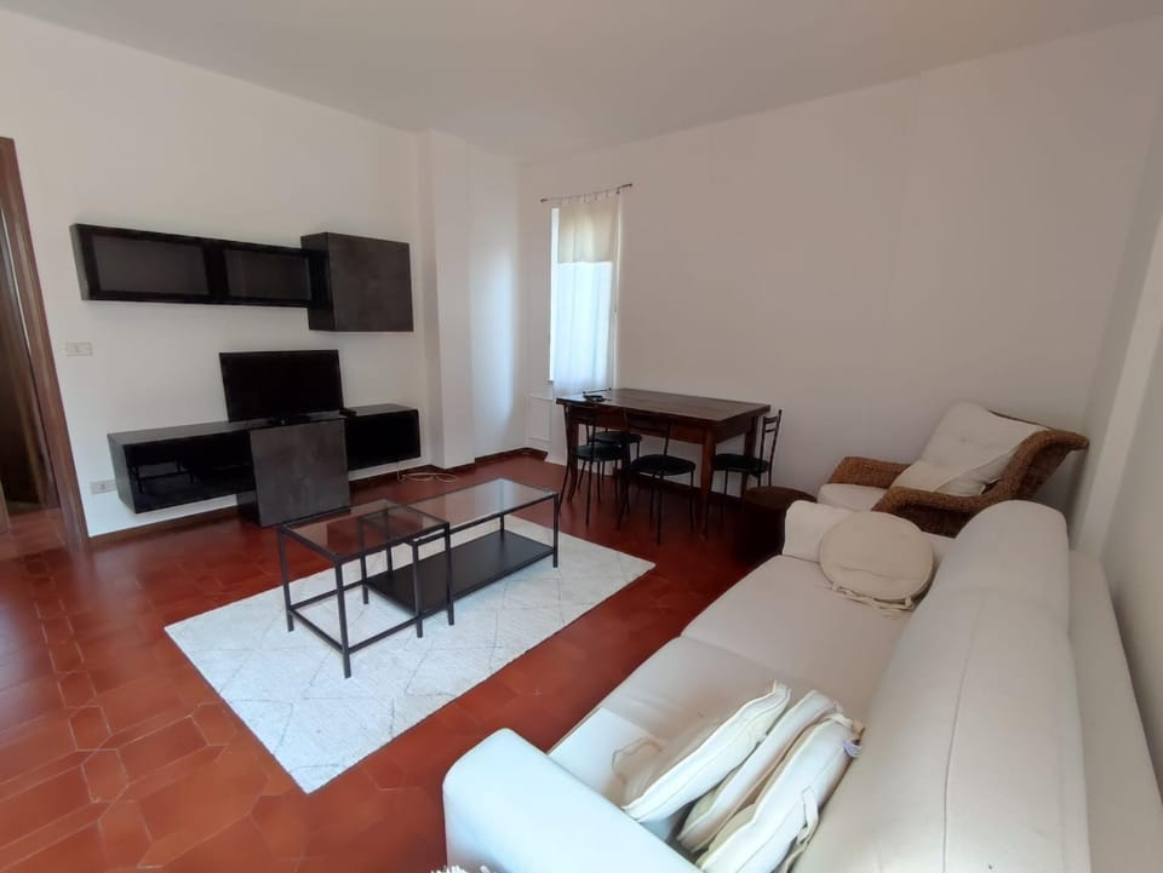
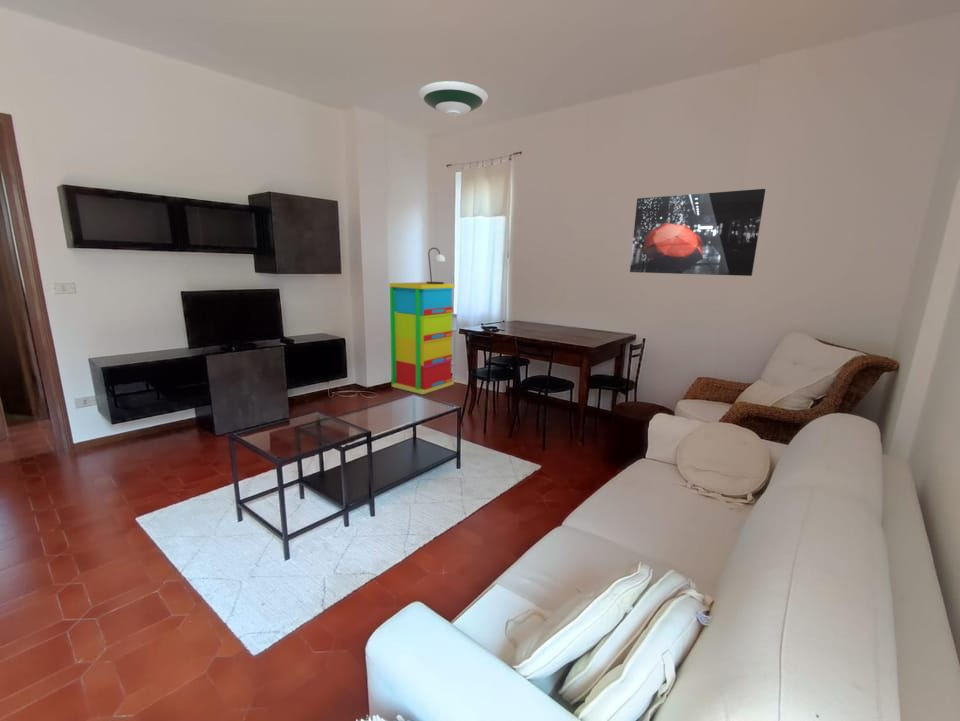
+ storage cabinet (423, 335)
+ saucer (453, 105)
+ table lamp (430, 266)
+ wall art (691, 234)
